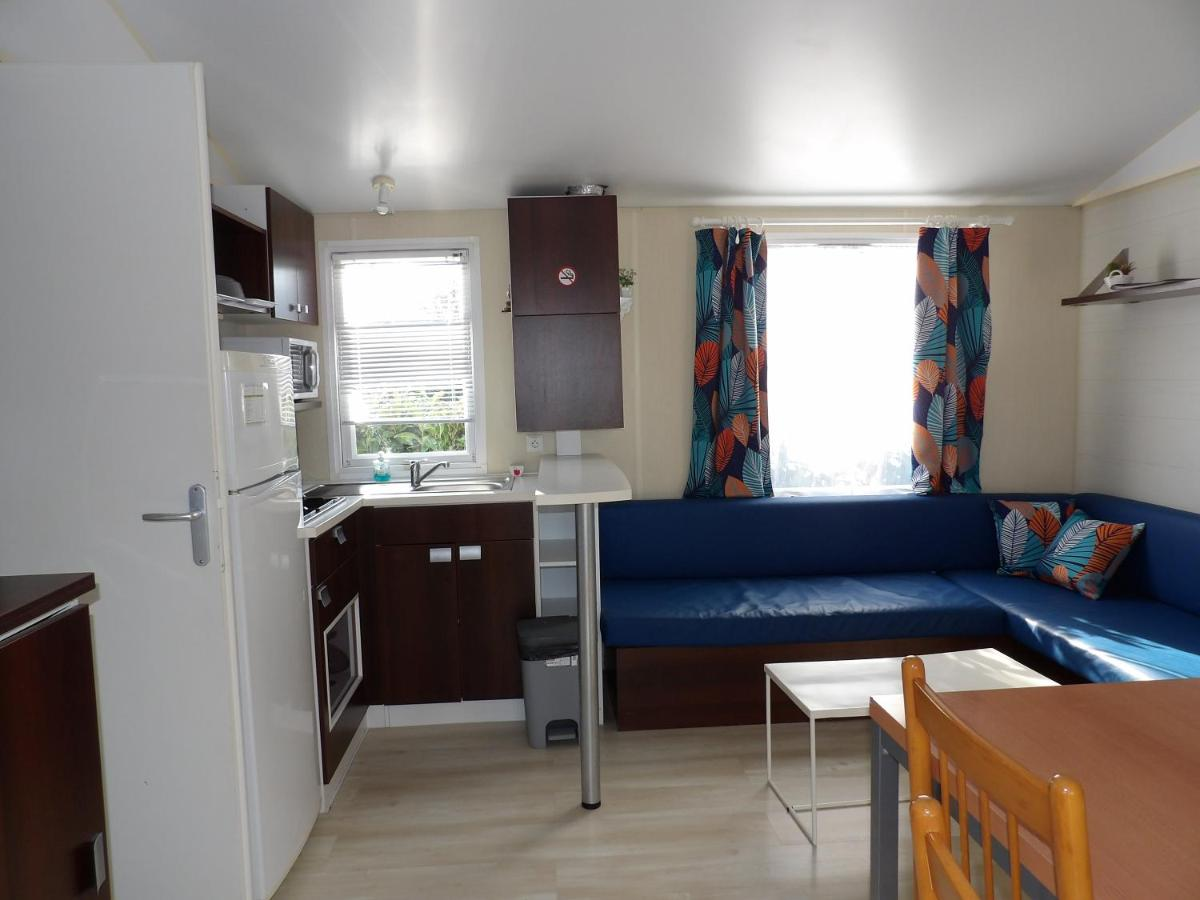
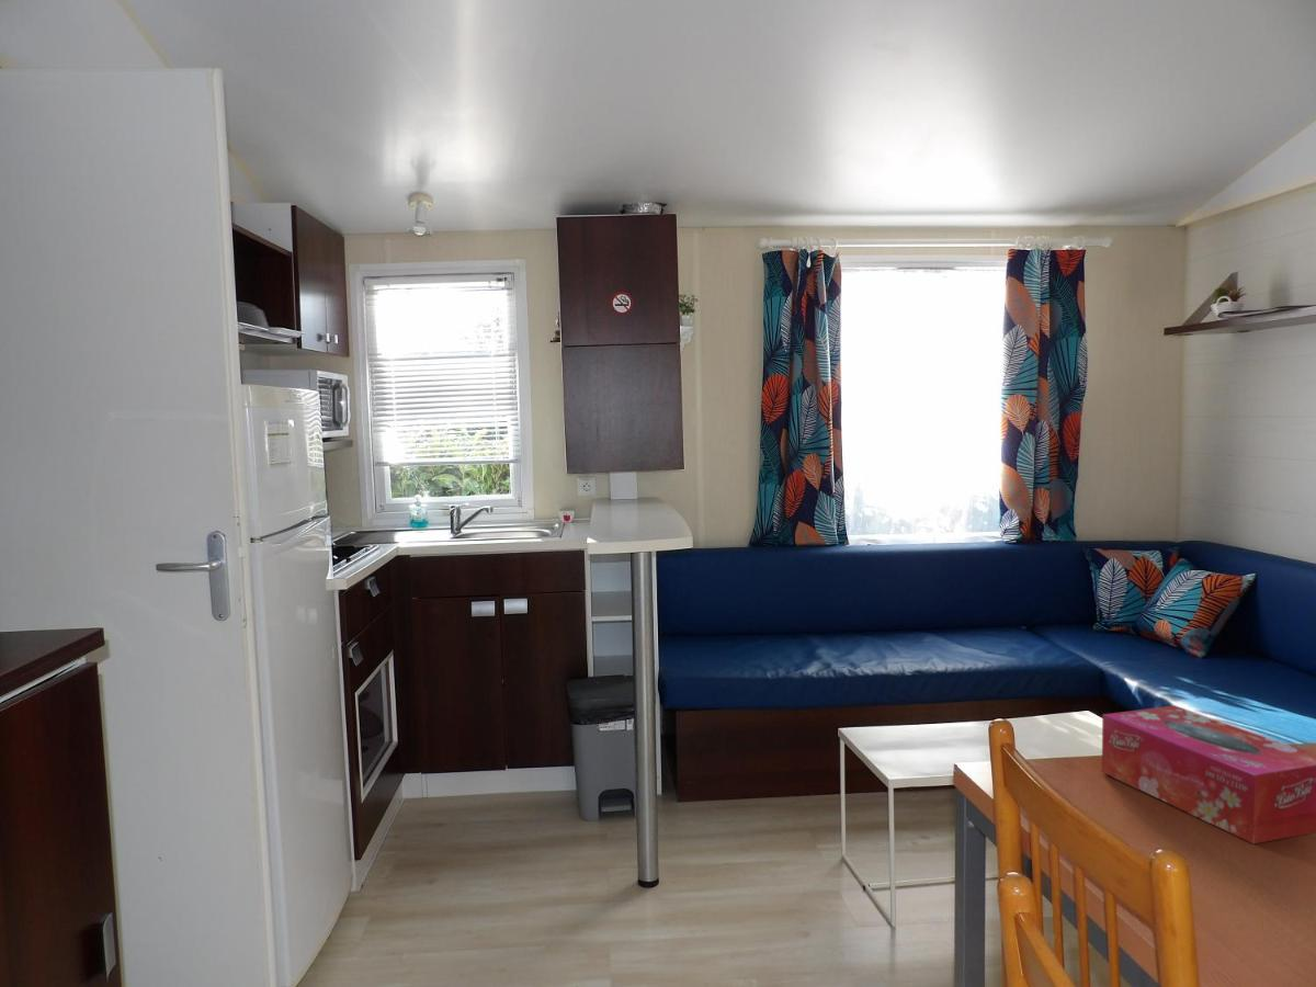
+ tissue box (1210, 767)
